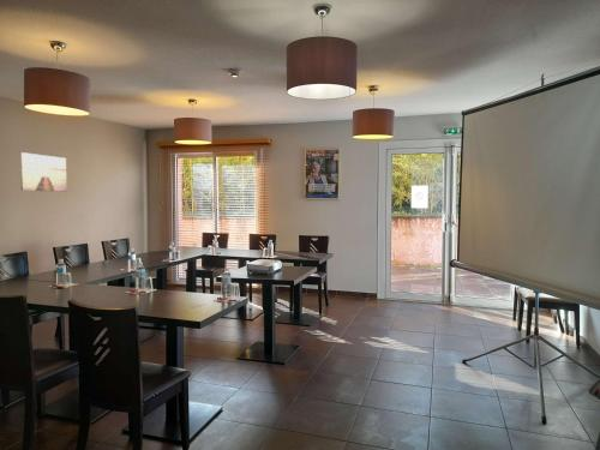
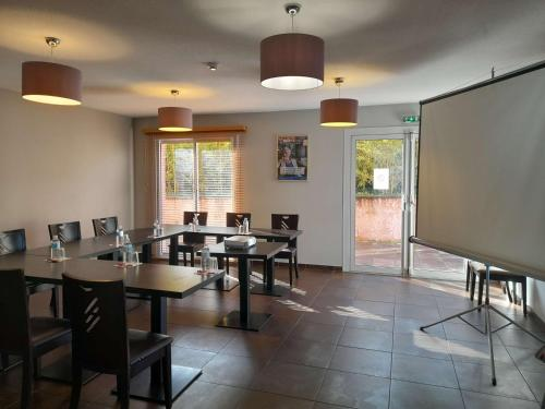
- wall art (44, 173)
